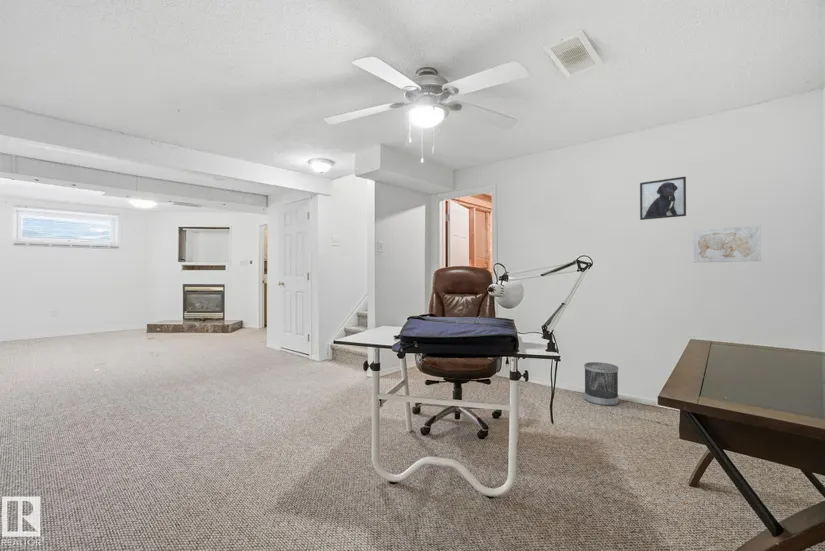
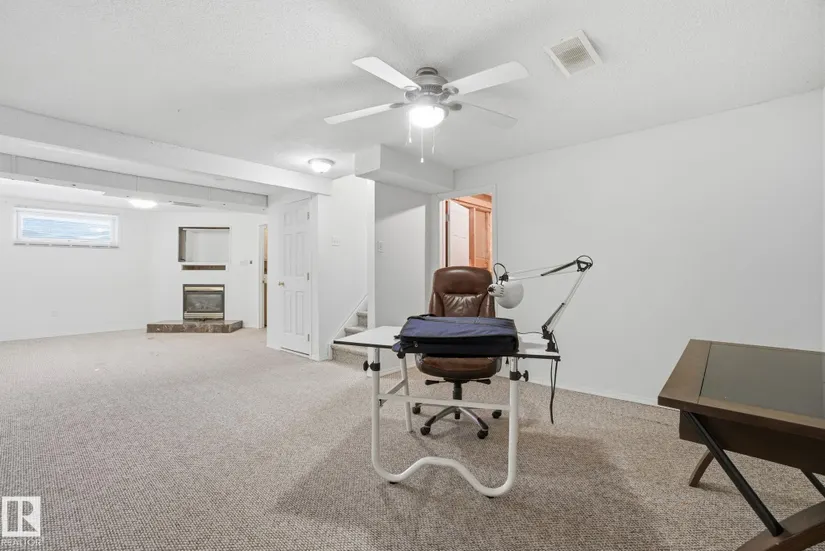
- wastebasket (601, 383)
- wall art (725, 245)
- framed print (662, 198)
